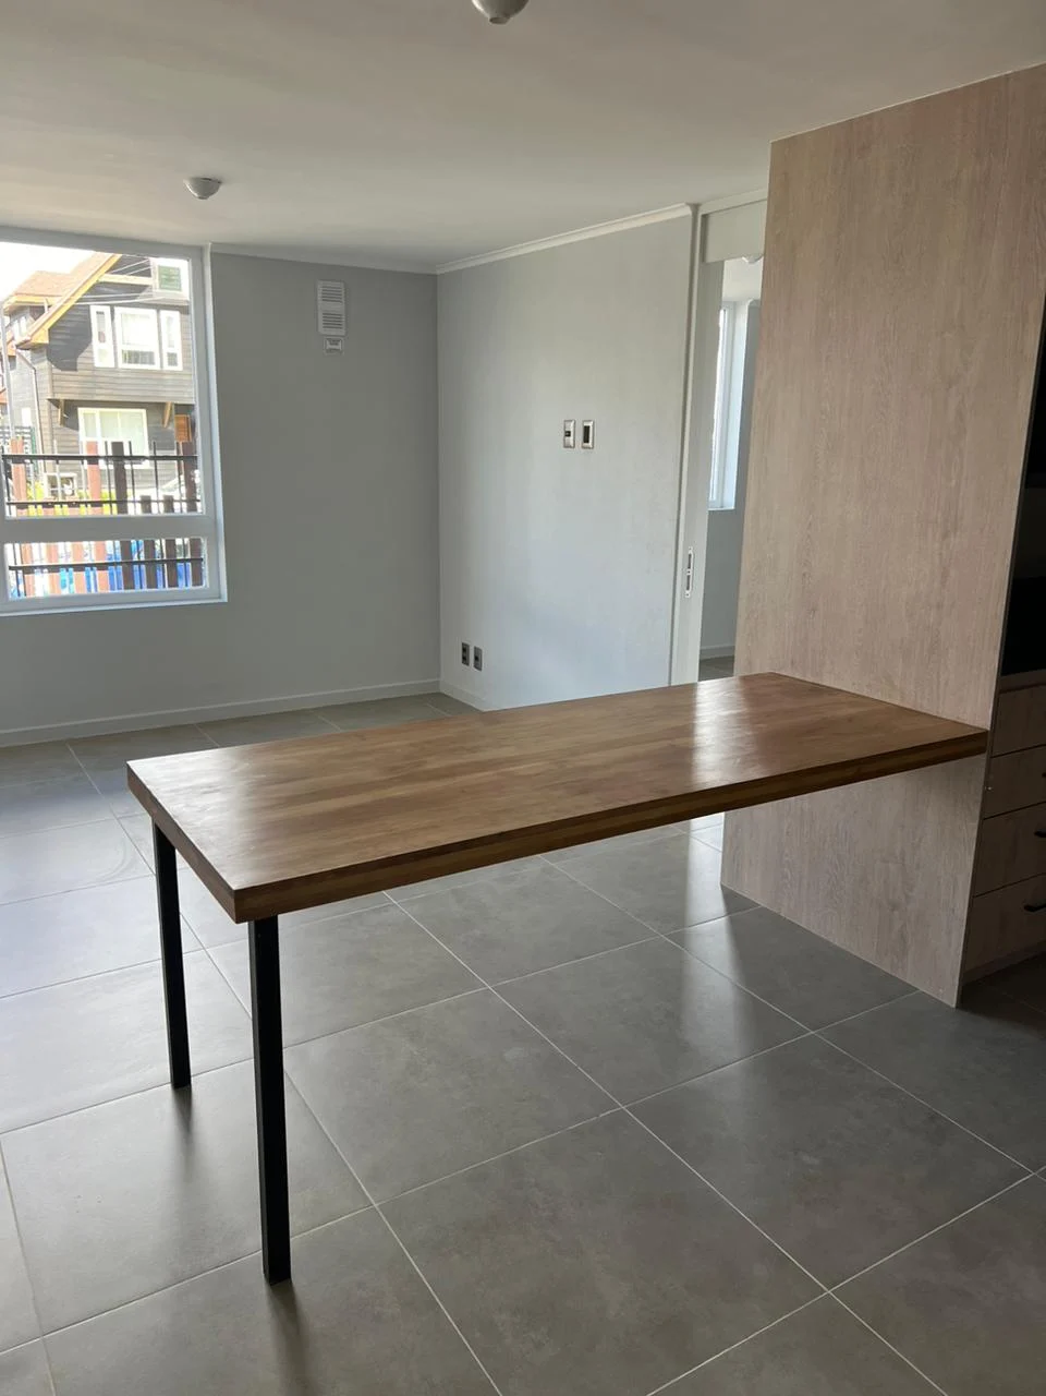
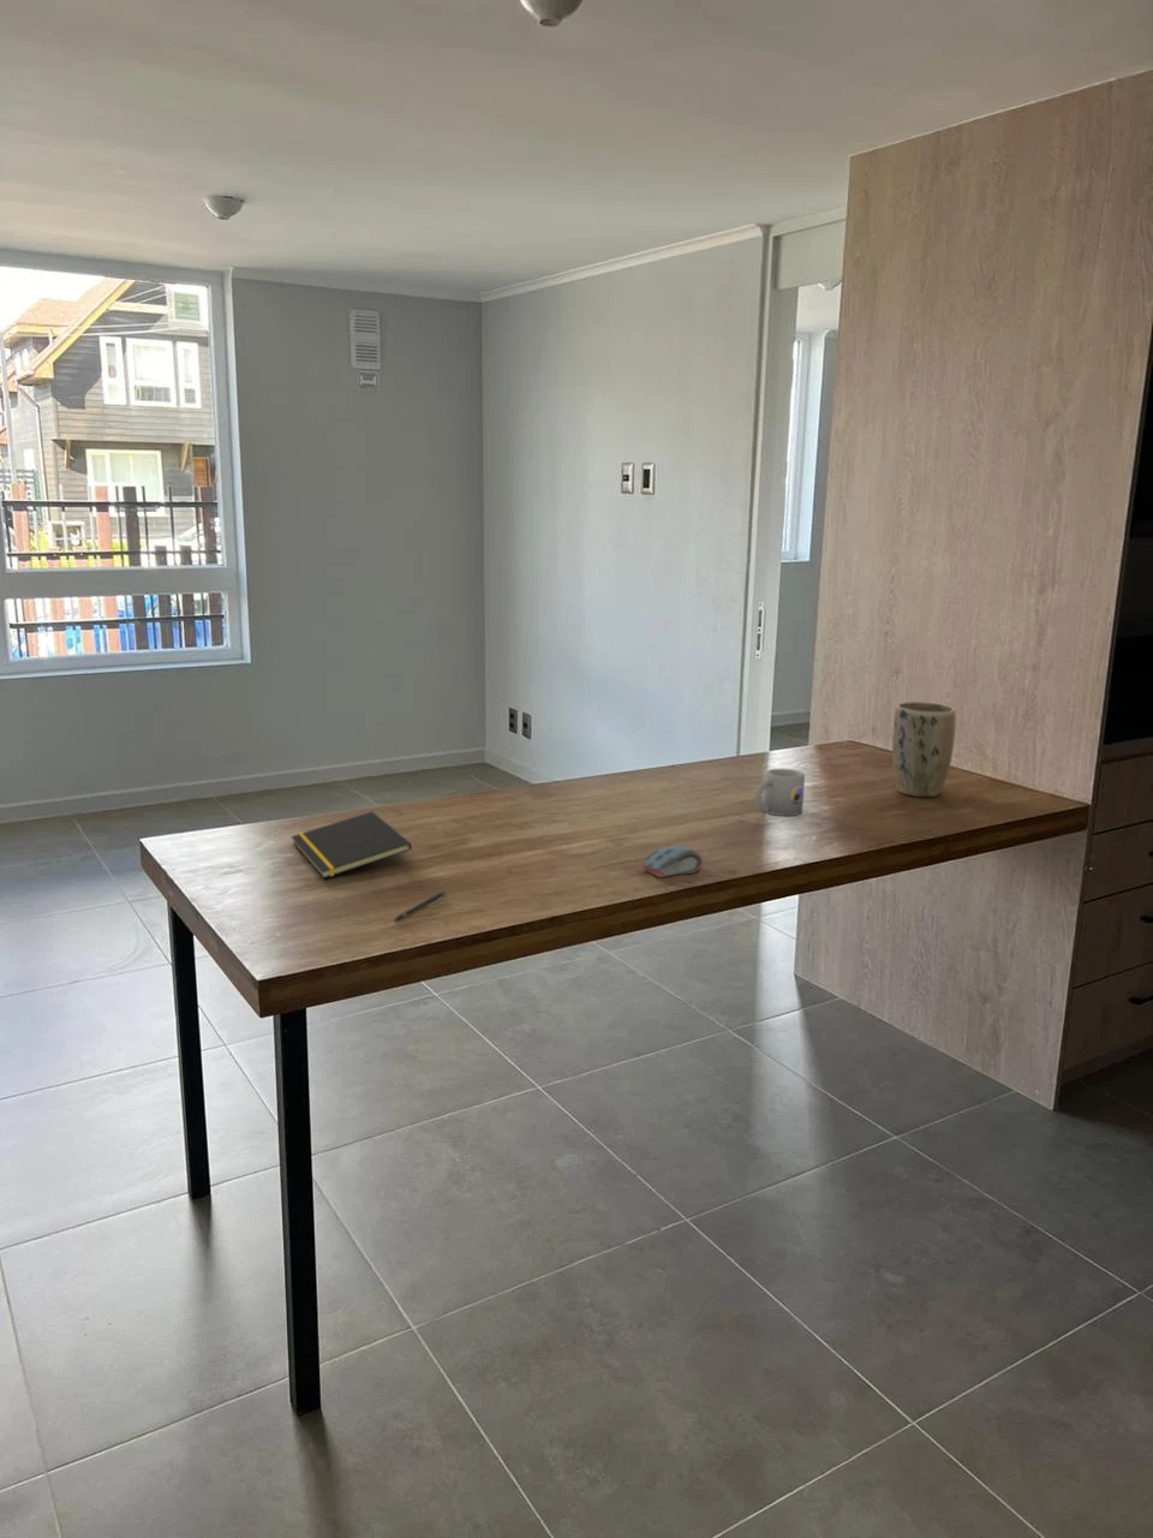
+ pen (419, 906)
+ plant pot (922, 748)
+ mug (778, 792)
+ computer mouse (672, 857)
+ notepad (350, 843)
